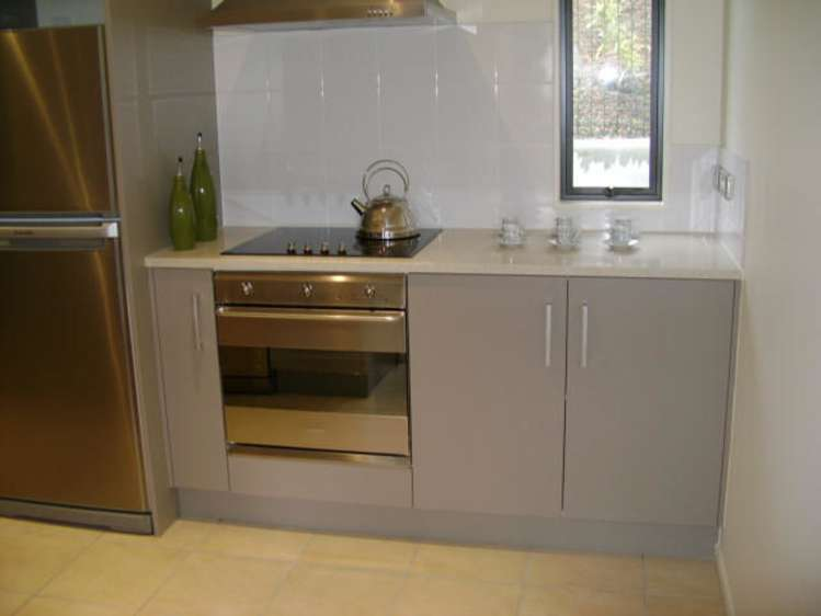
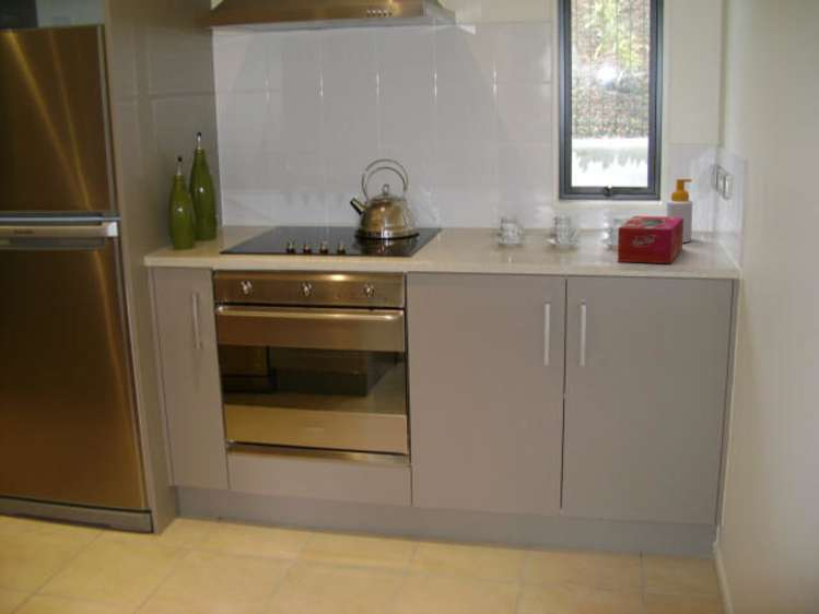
+ tissue box (651, 238)
+ soap bottle (679, 210)
